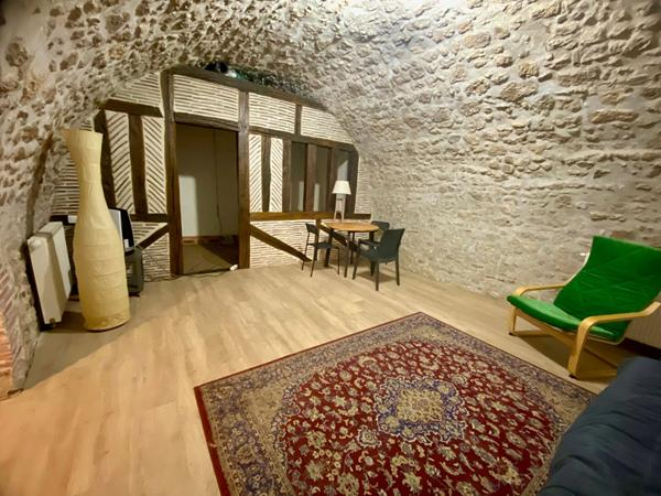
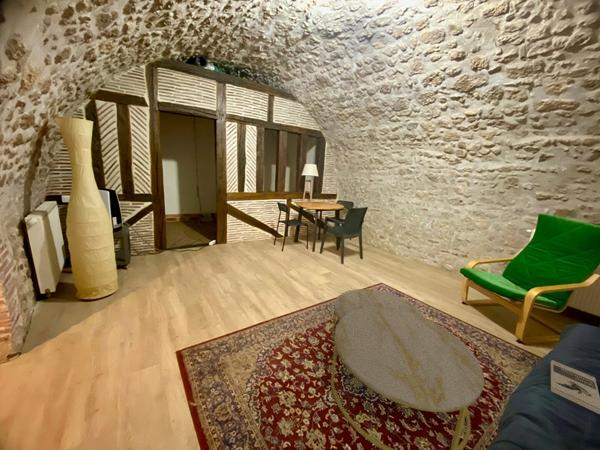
+ coffee table (387, 342)
+ book (573, 384)
